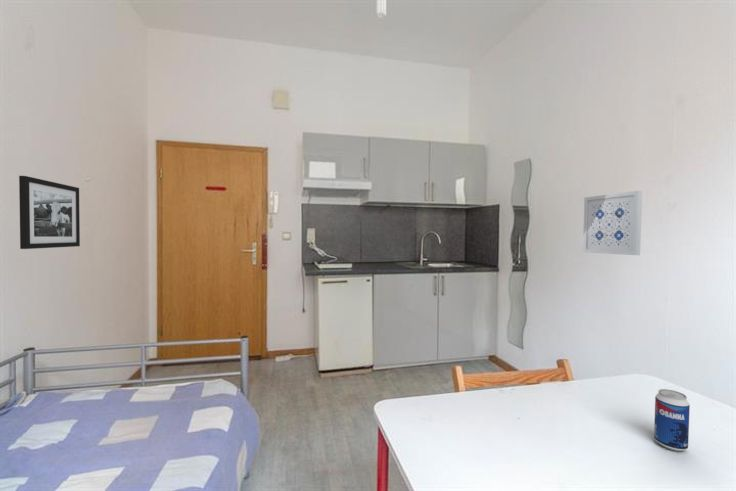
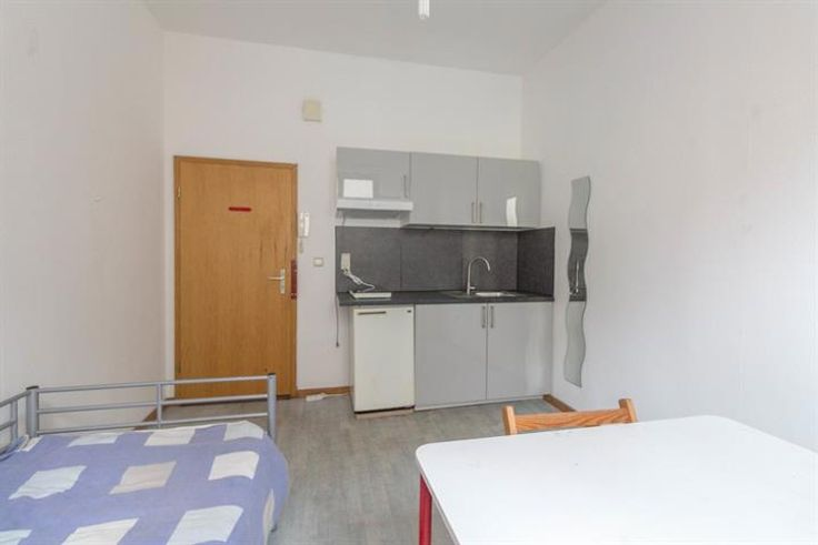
- wall art (610, 224)
- picture frame (52, 215)
- beverage can (671, 419)
